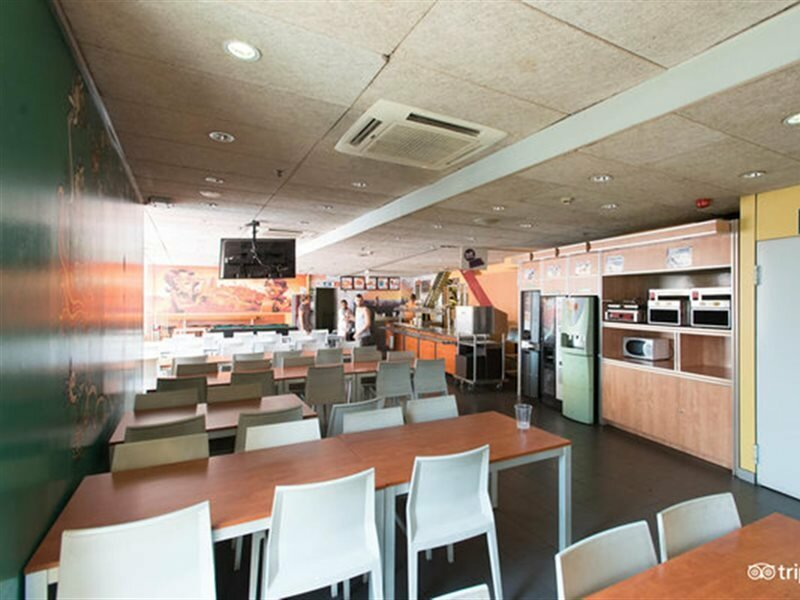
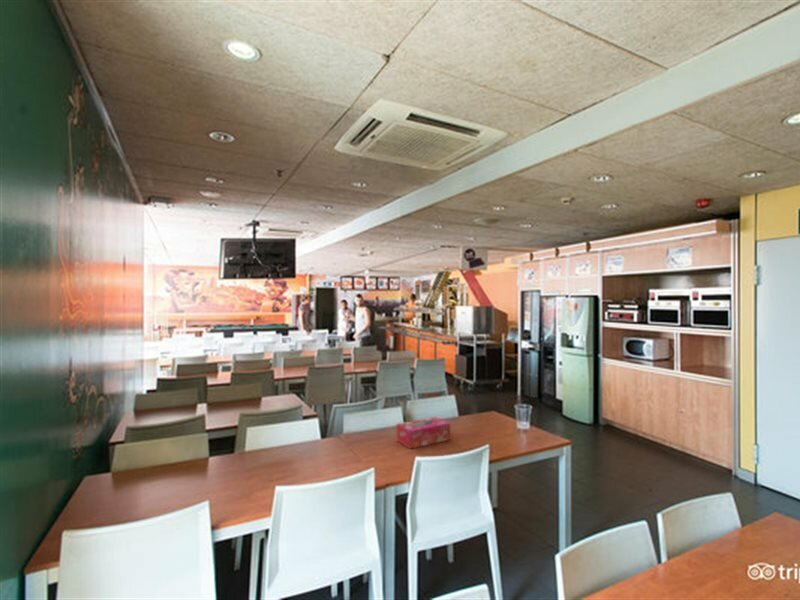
+ tissue box (423, 431)
